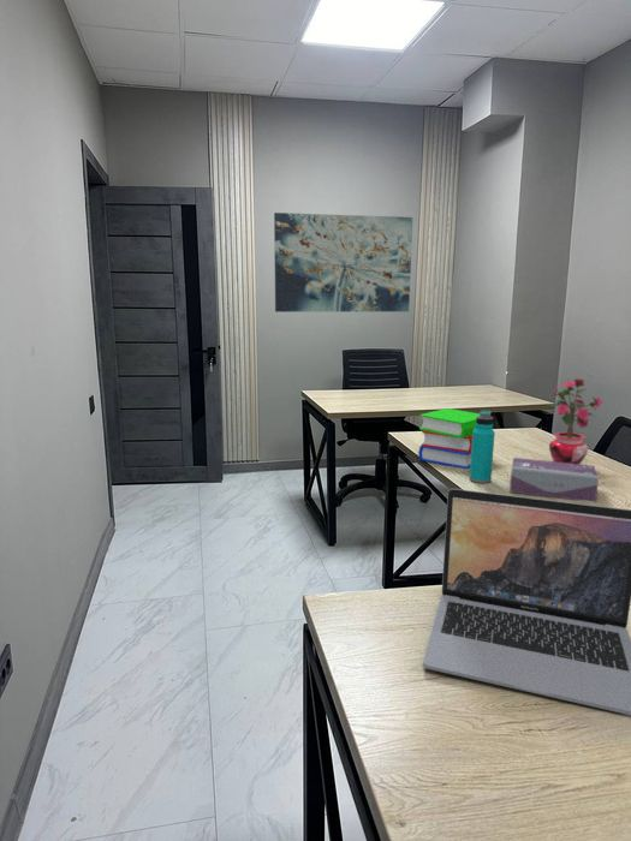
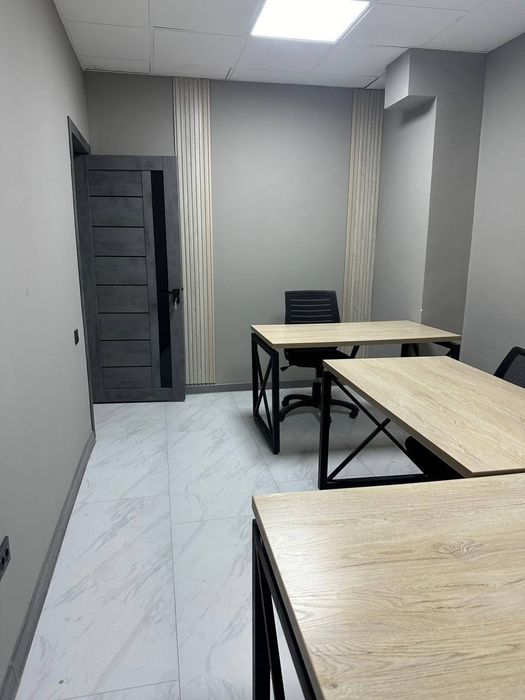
- potted plant (569, 422)
- laptop (535, 587)
- water bottle (482, 446)
- wall art (344, 264)
- book (453, 436)
- tissue box (552, 477)
